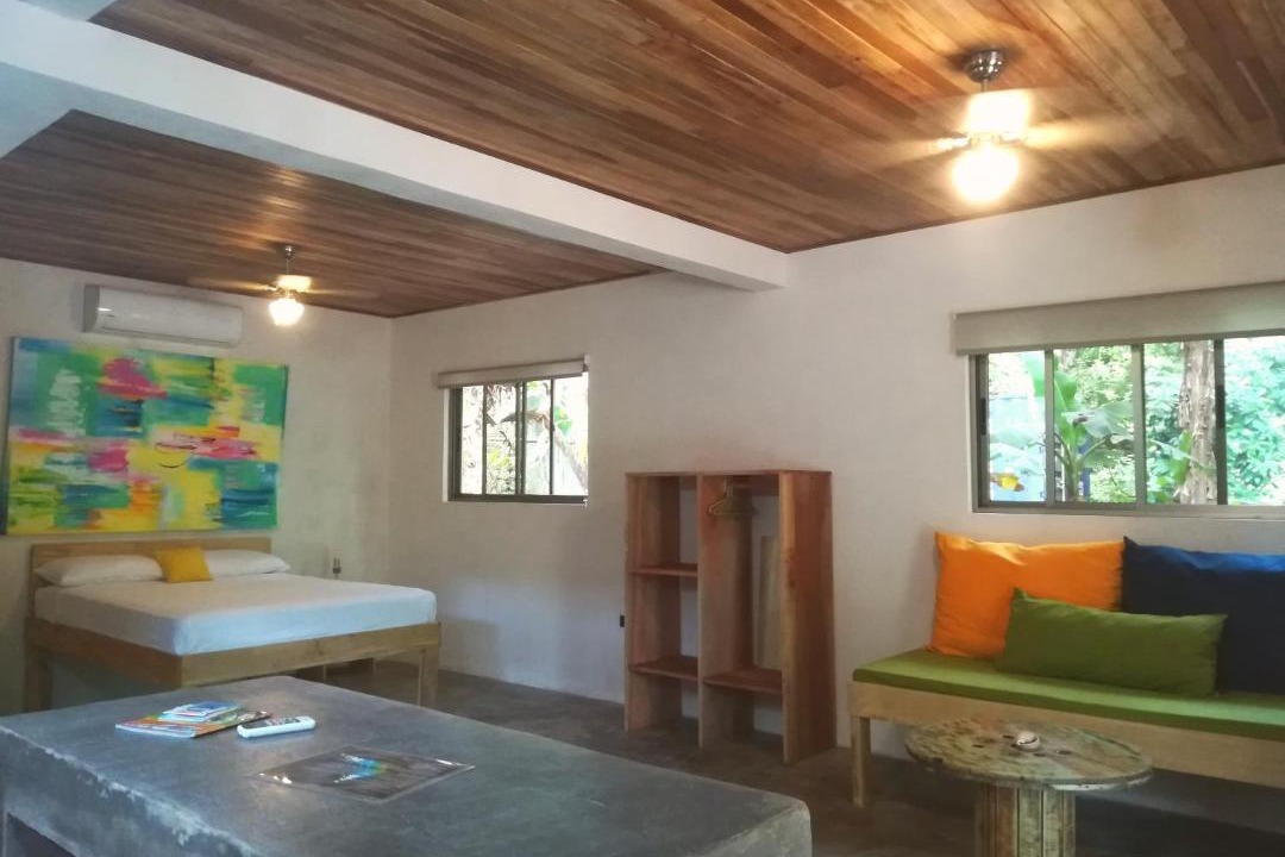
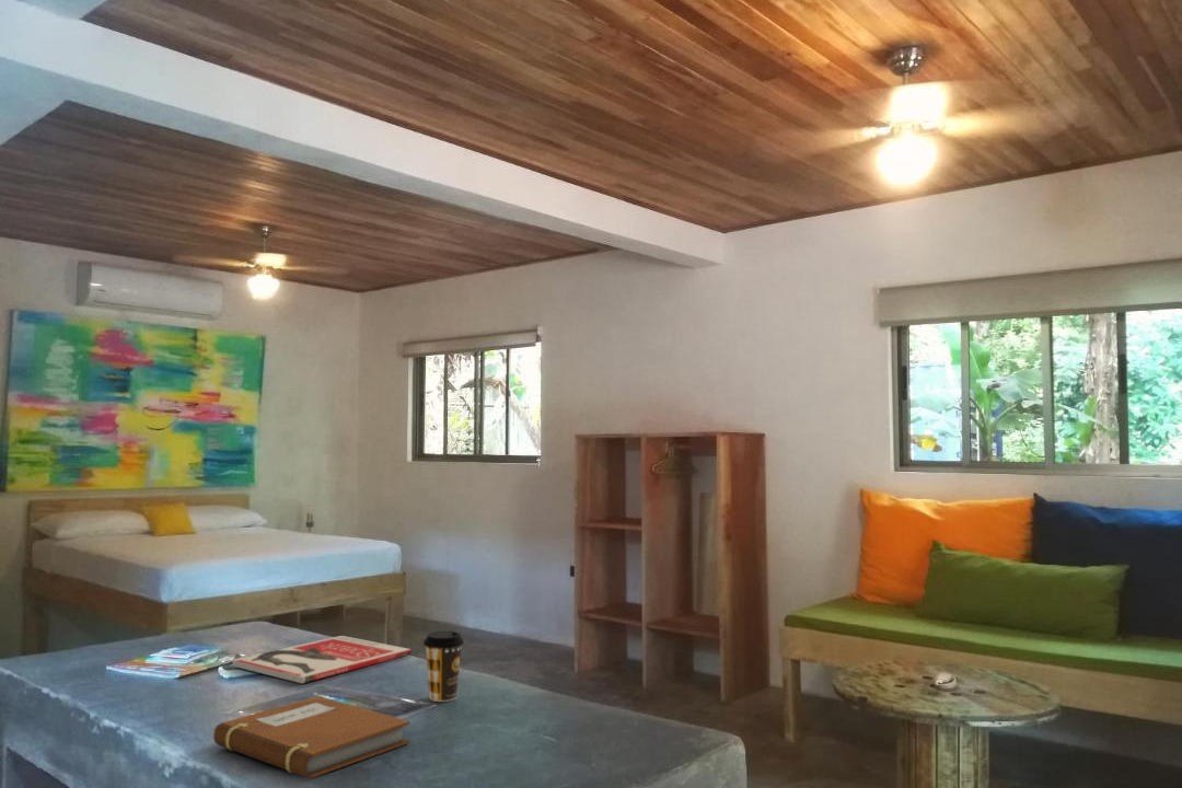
+ notebook (309, 732)
+ coffee cup (443, 665)
+ book (324, 657)
